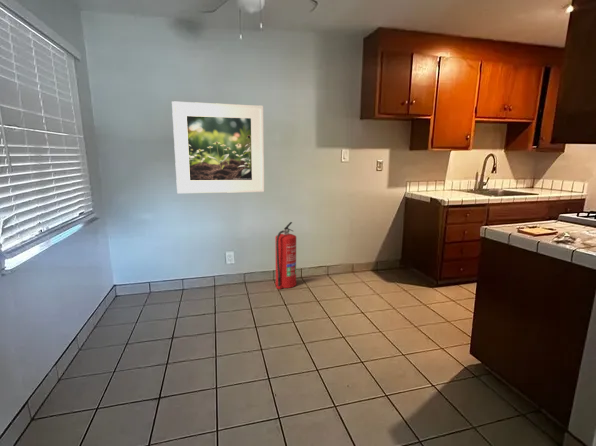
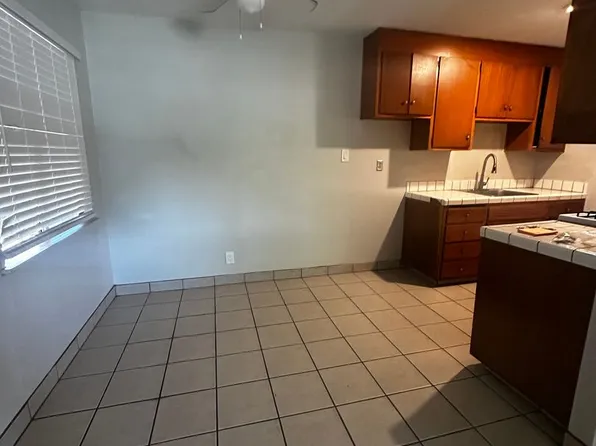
- fire extinguisher (285, 254)
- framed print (220, 149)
